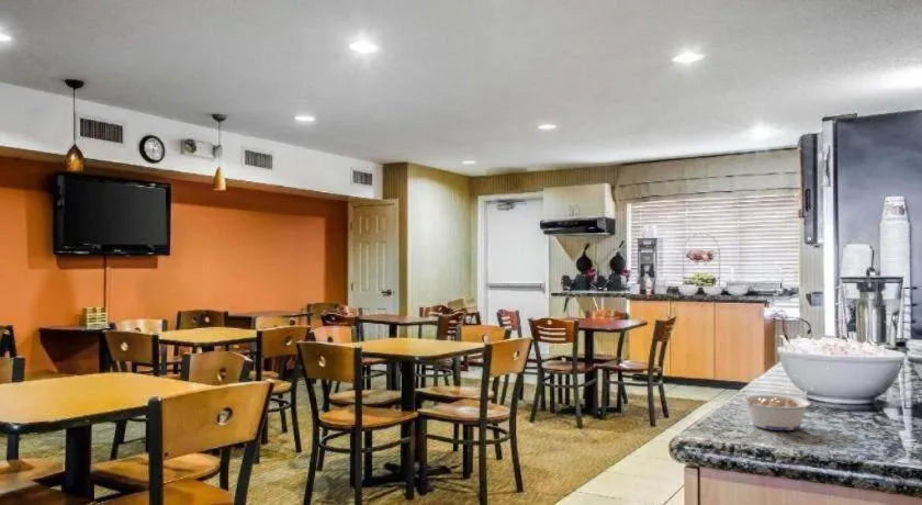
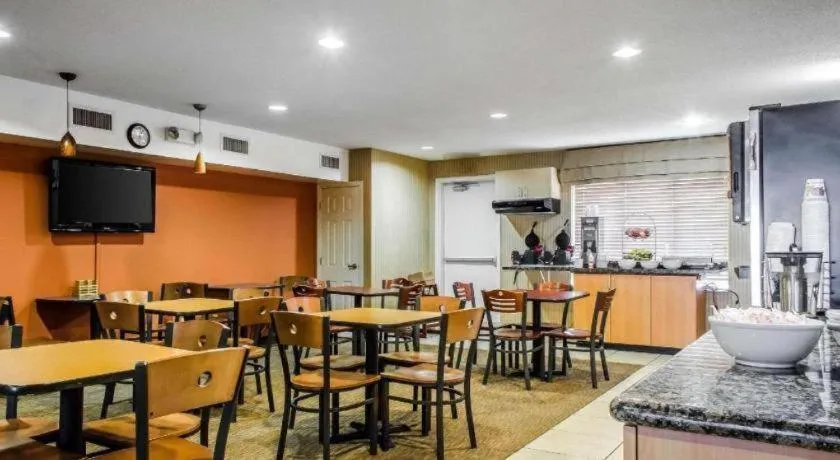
- legume (775, 411)
